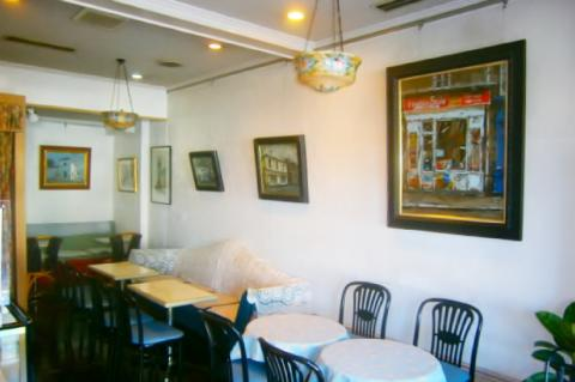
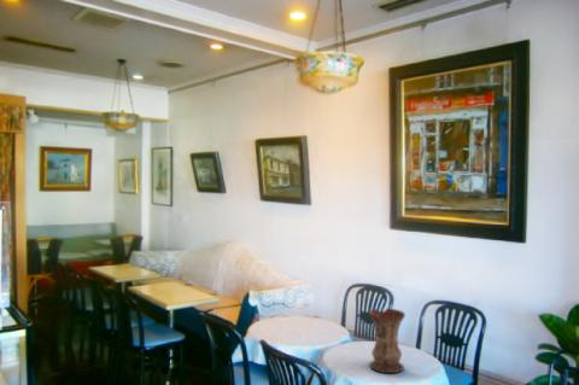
+ vase (386, 339)
